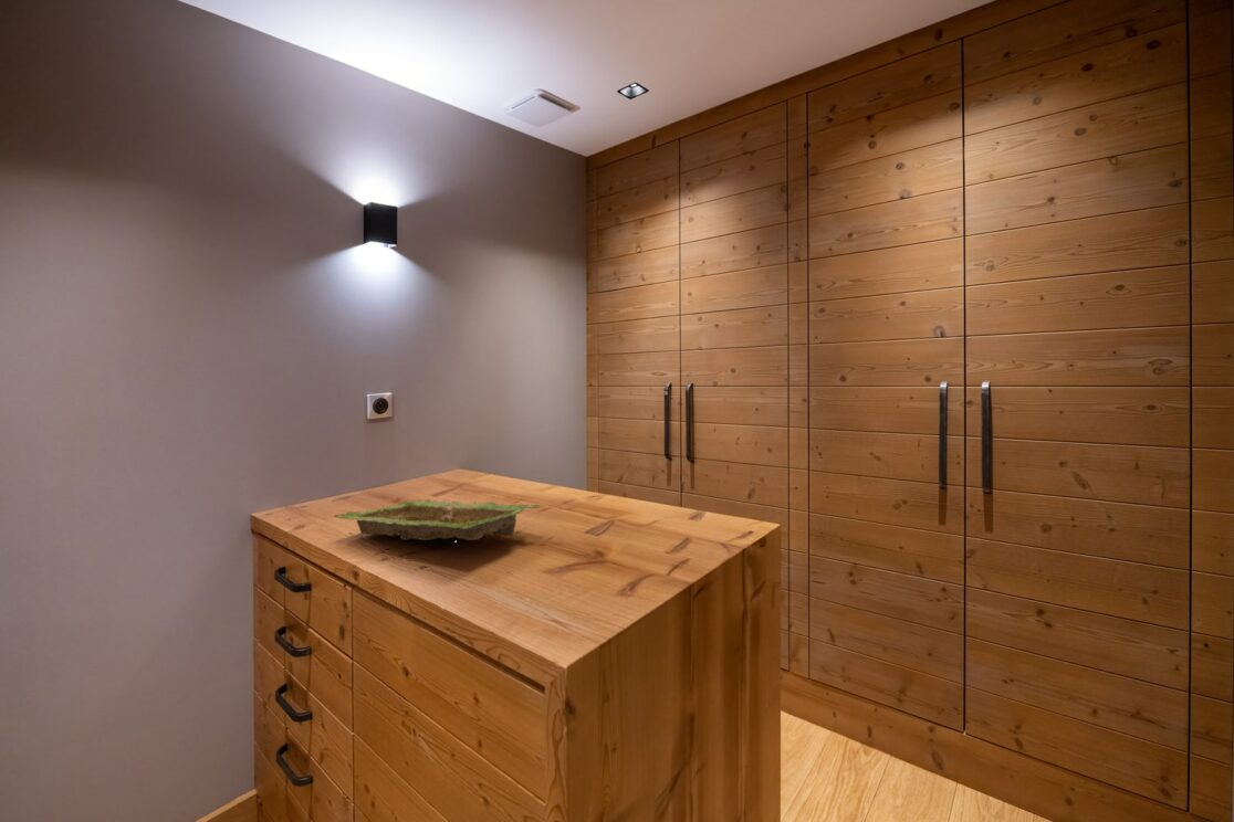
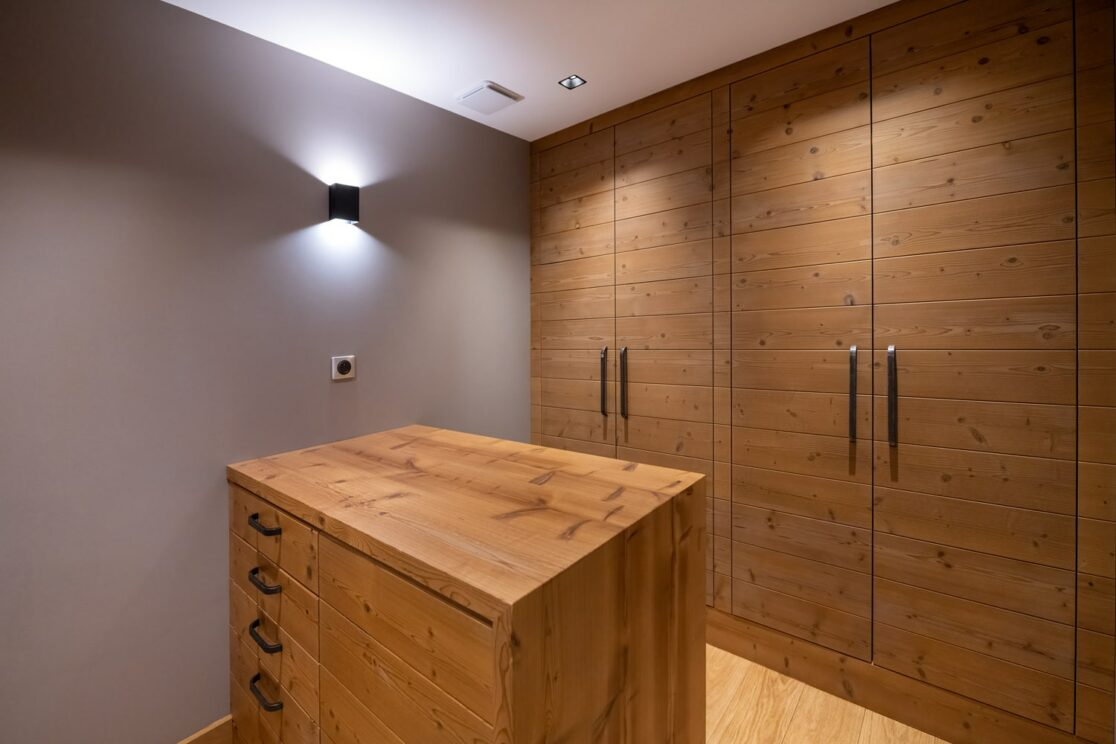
- tray (438, 519)
